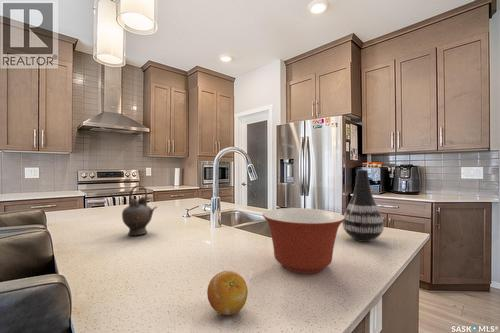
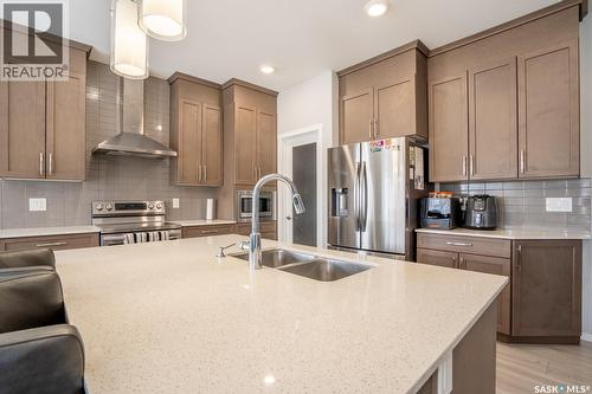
- teapot (140, 209)
- mixing bowl (302, 239)
- vase (362, 204)
- fruit (227, 291)
